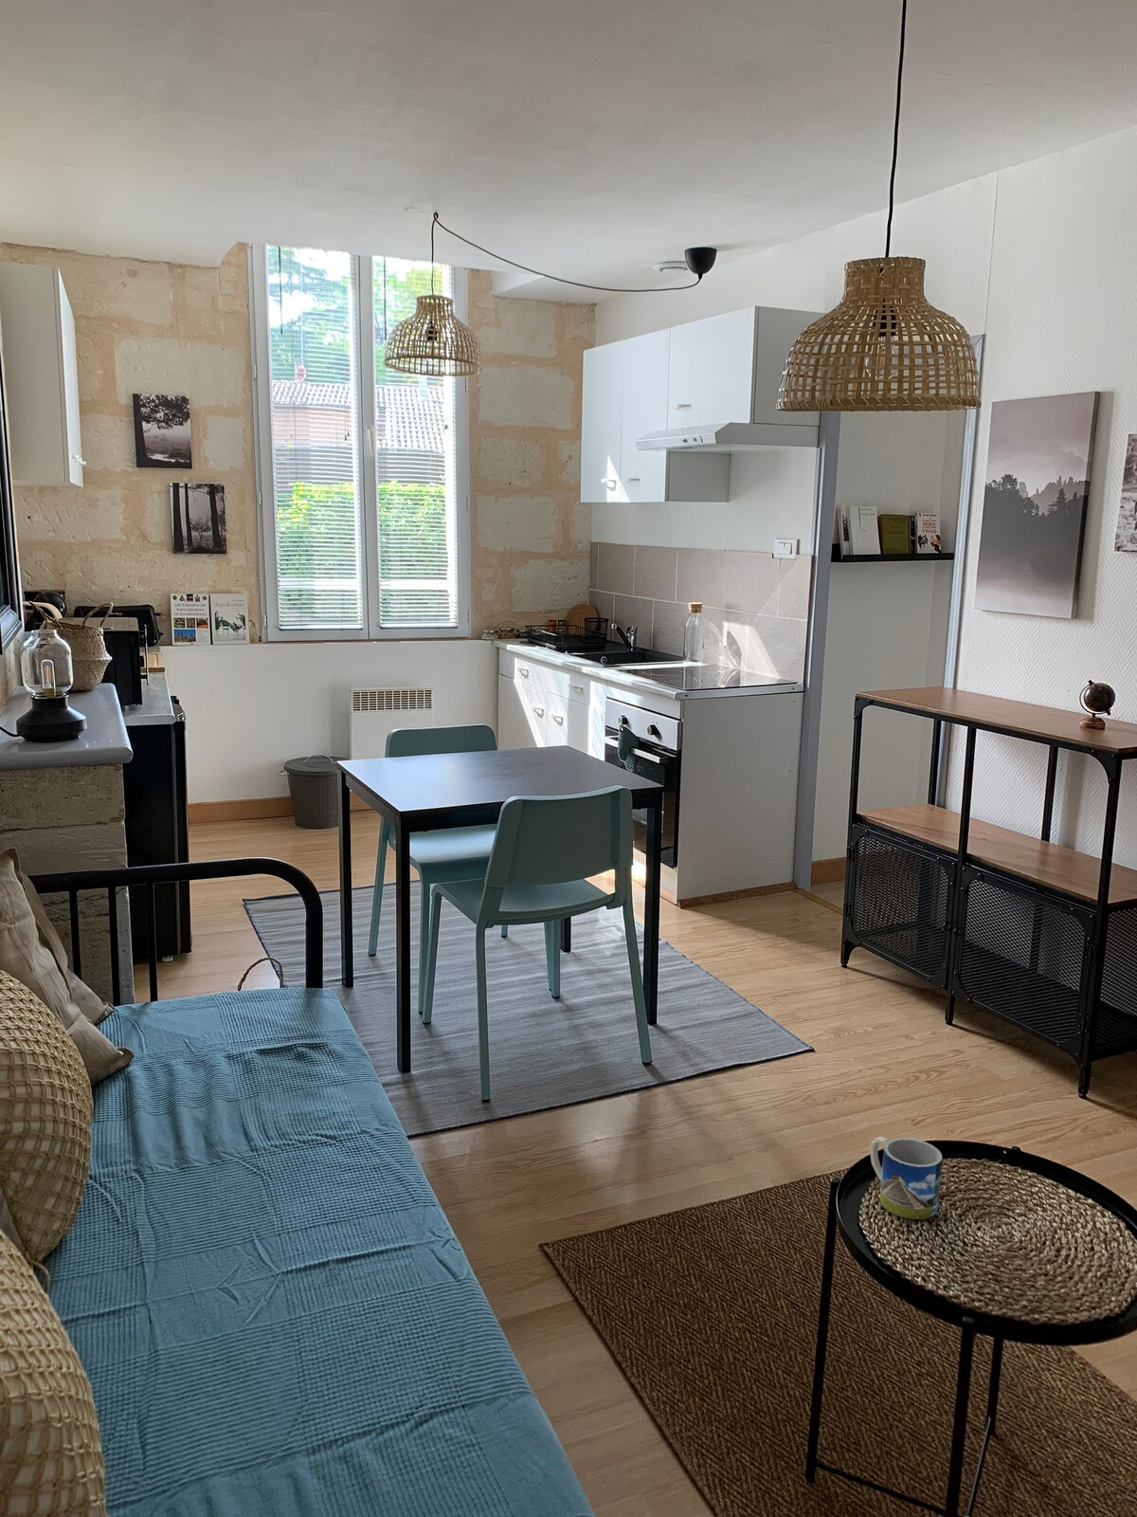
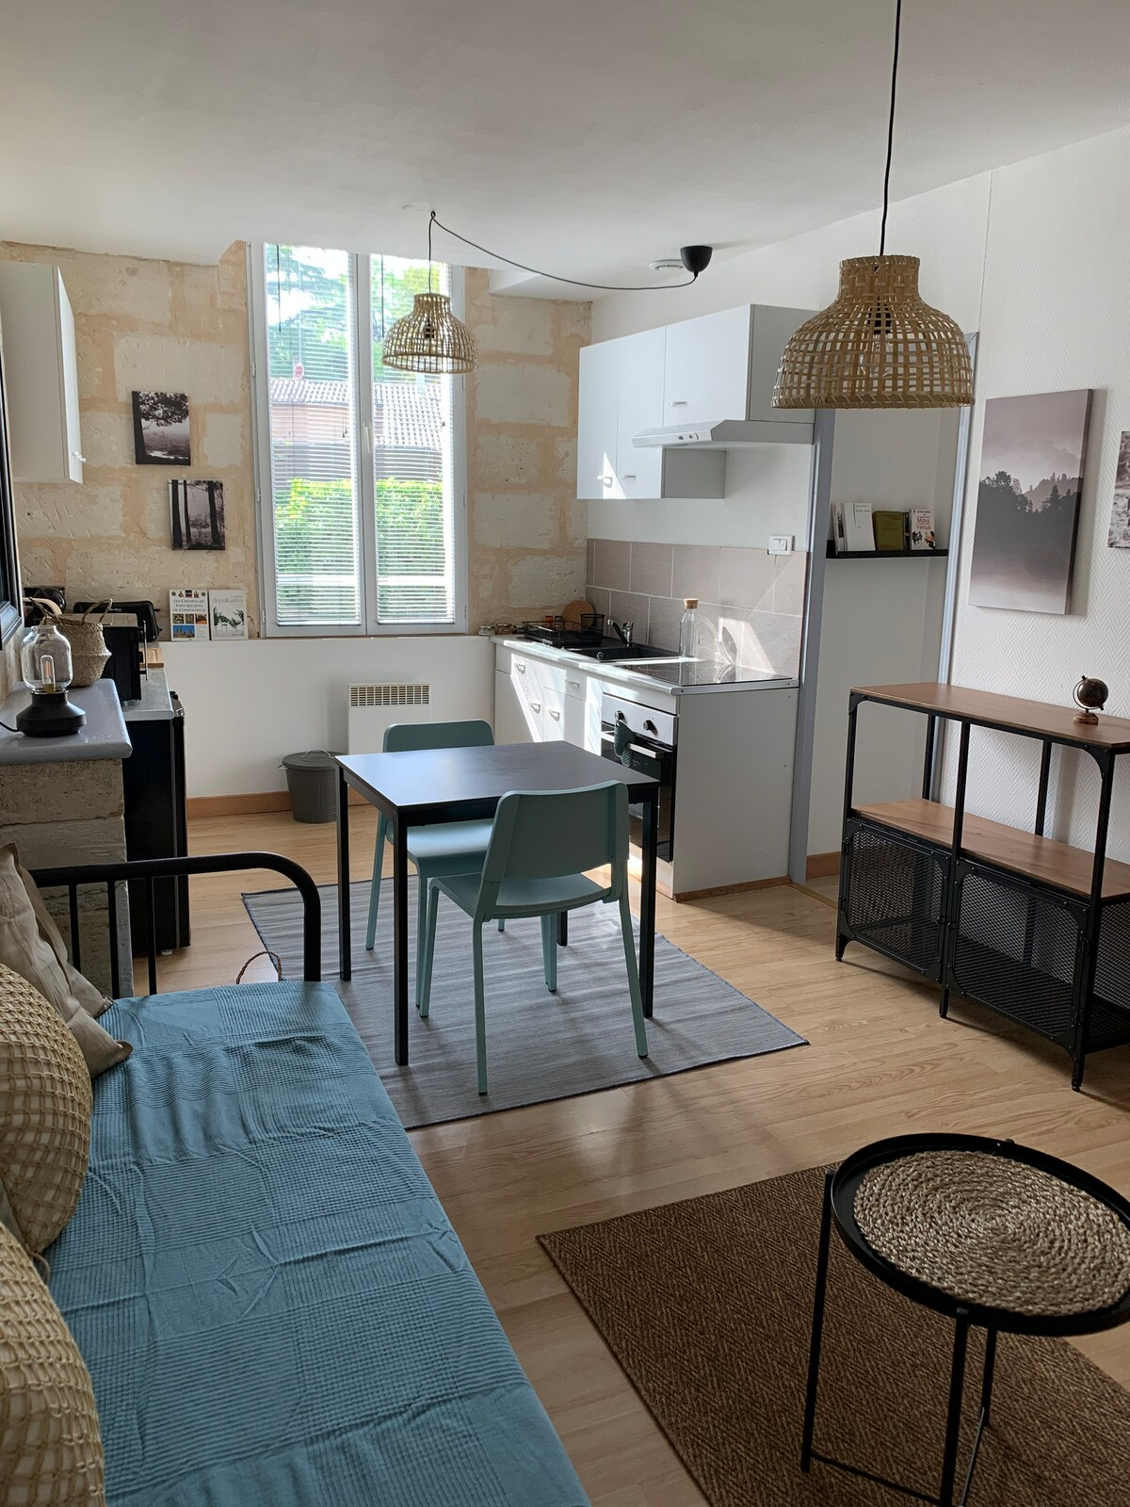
- mug (901, 1172)
